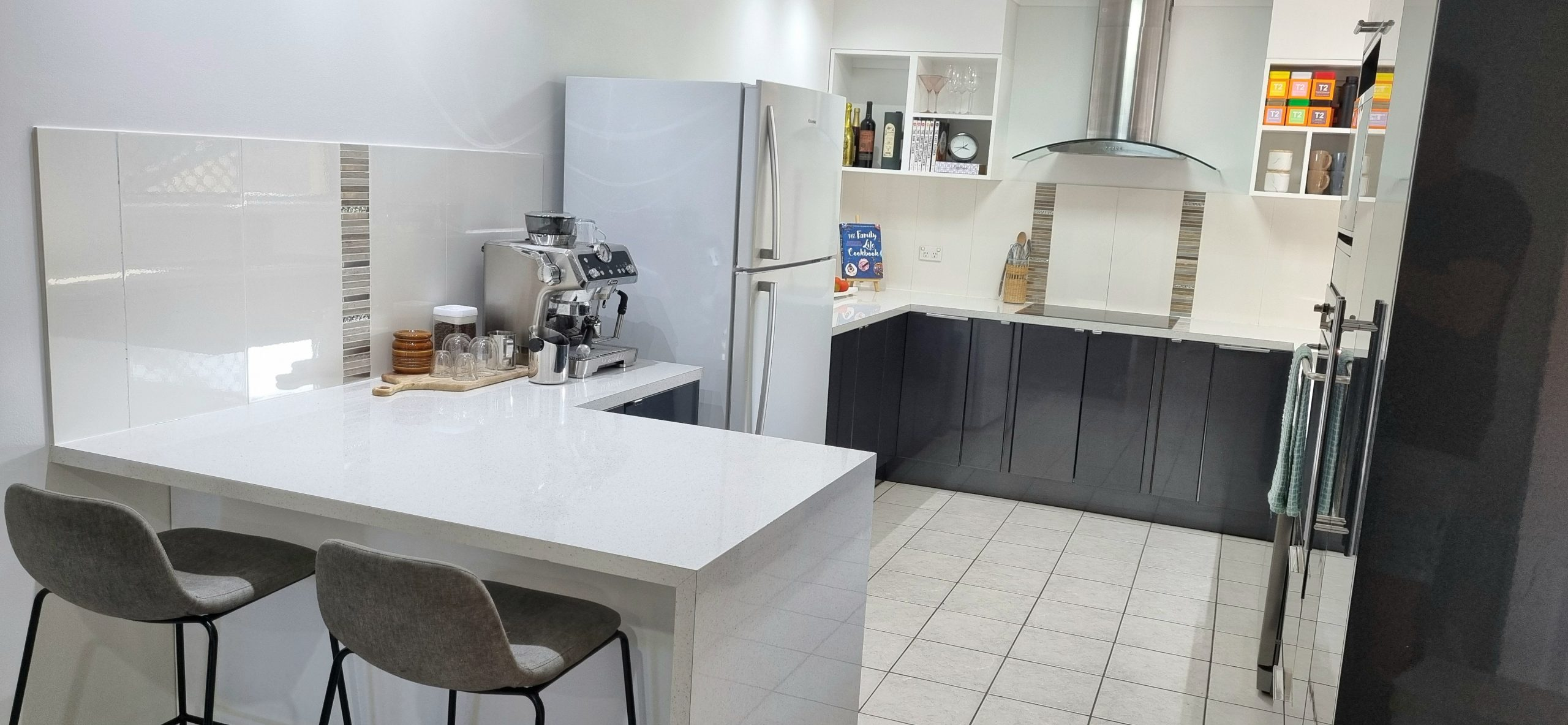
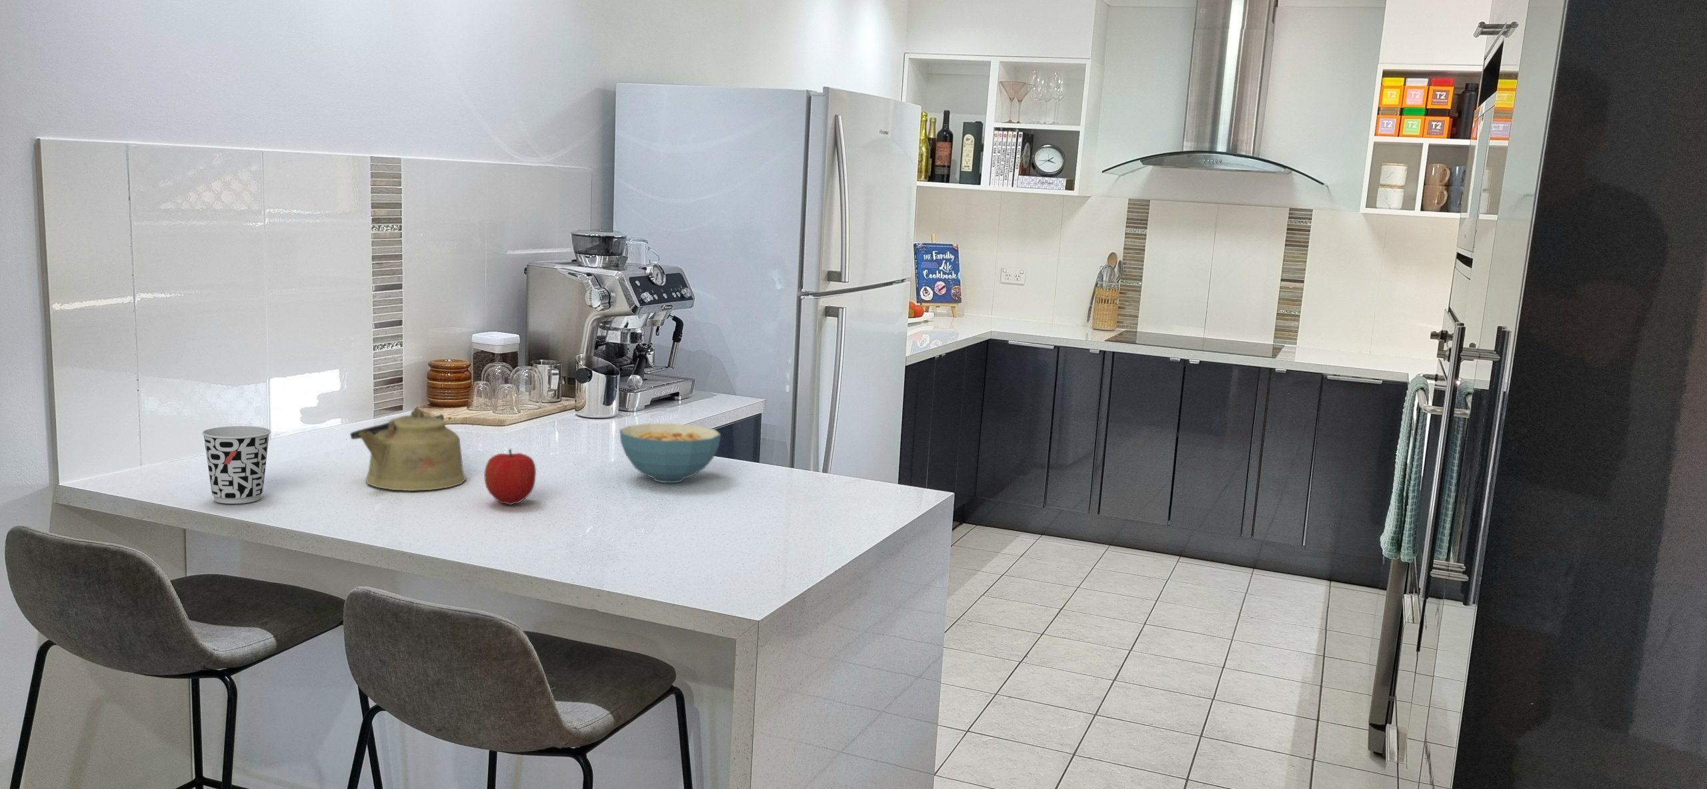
+ fruit (511, 476)
+ kettle (407, 445)
+ cup (236, 465)
+ cereal bowl (668, 456)
